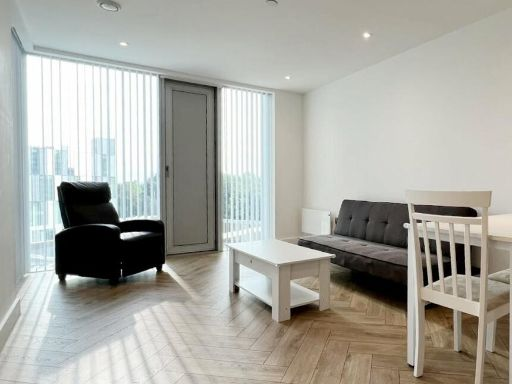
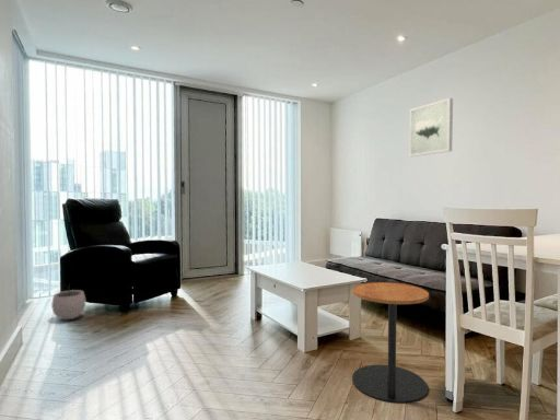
+ plant pot (69, 300)
+ side table (388, 337)
+ wall art (429, 129)
